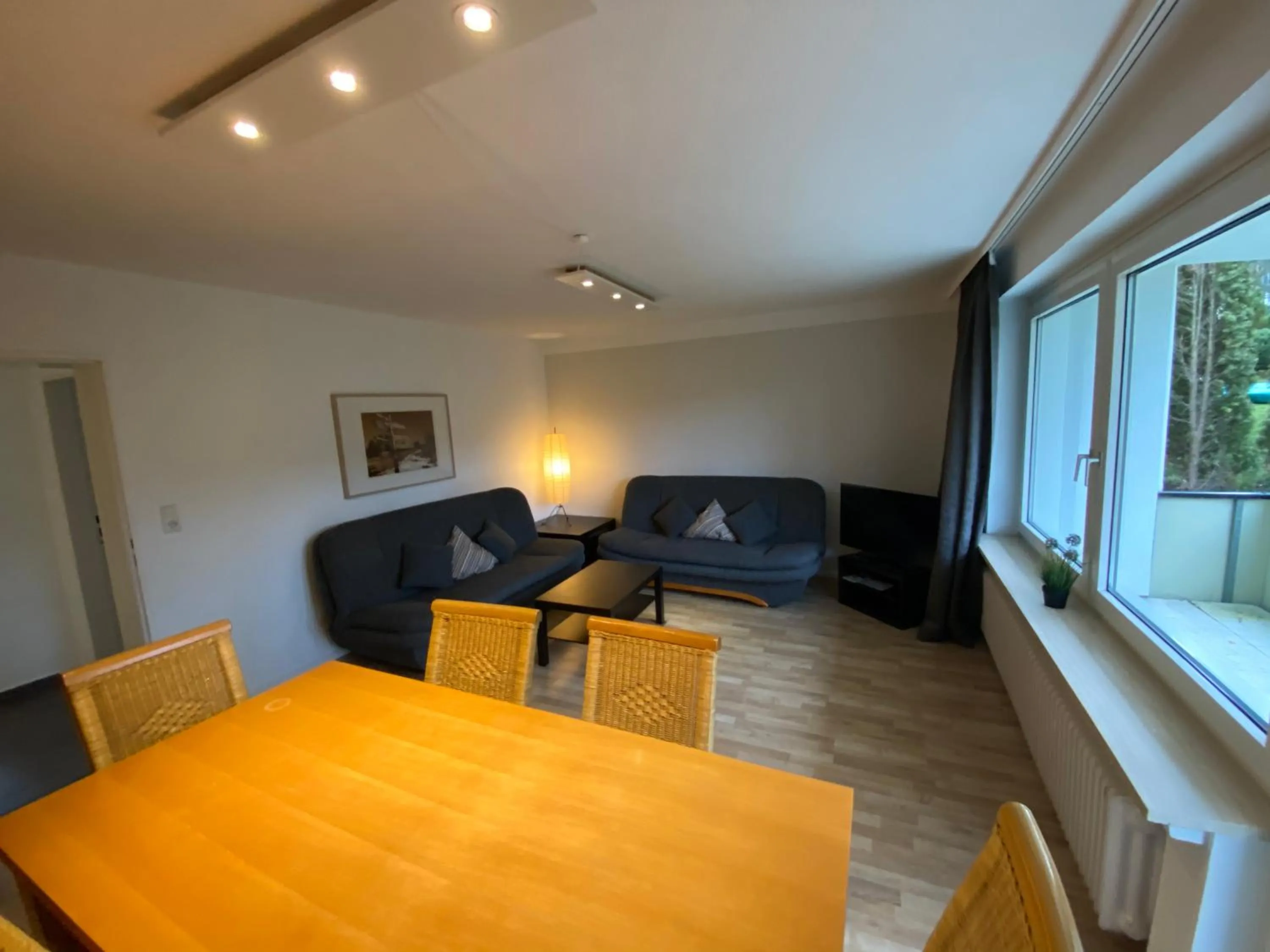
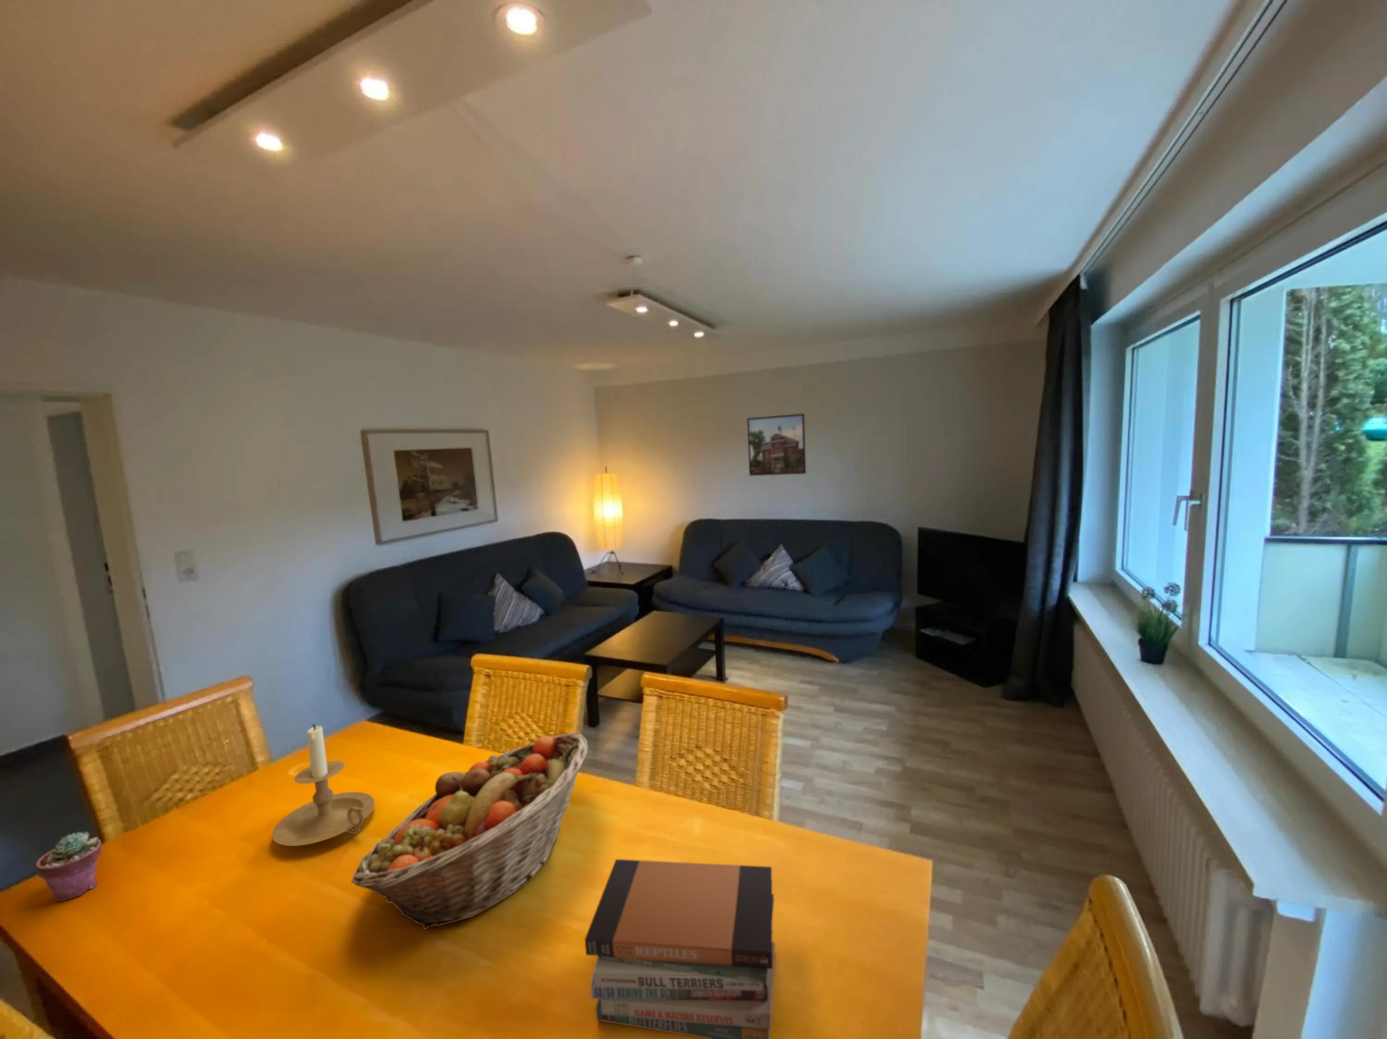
+ book stack (686, 943)
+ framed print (775, 445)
+ candle holder (320, 776)
+ fruit basket (486, 814)
+ potted succulent (71, 863)
